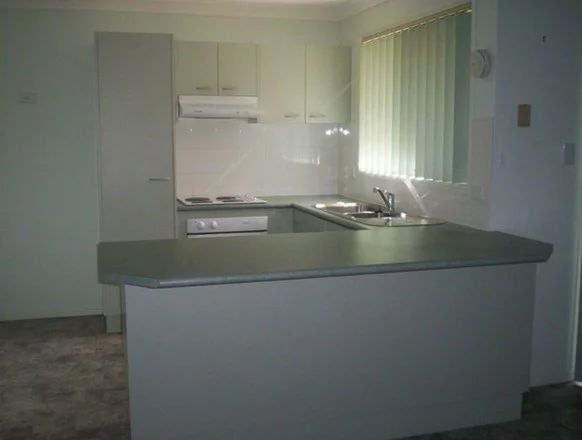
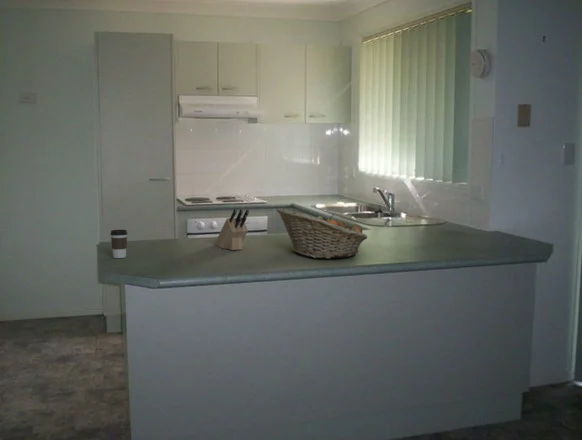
+ fruit basket (320, 231)
+ coffee cup (119, 243)
+ knife block (232, 227)
